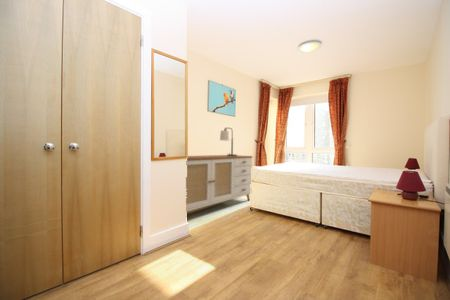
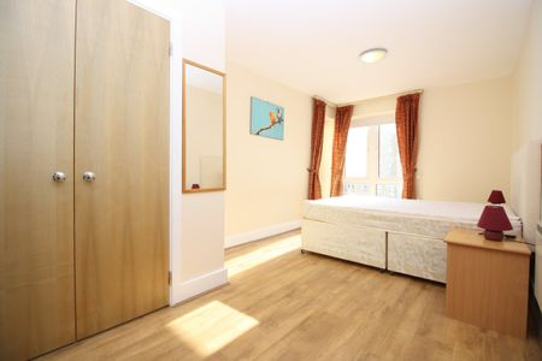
- lamp (228, 139)
- sideboard (210, 181)
